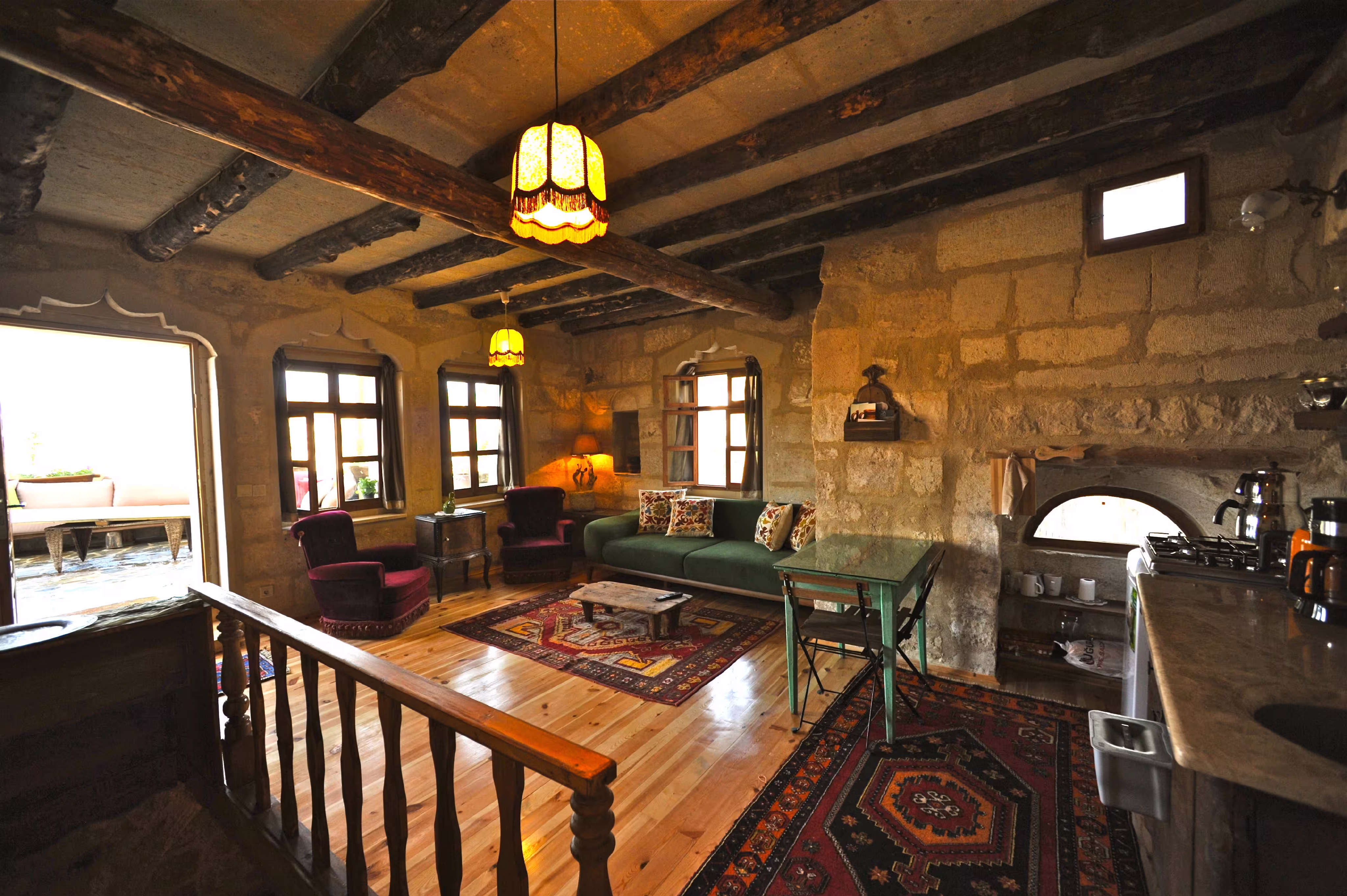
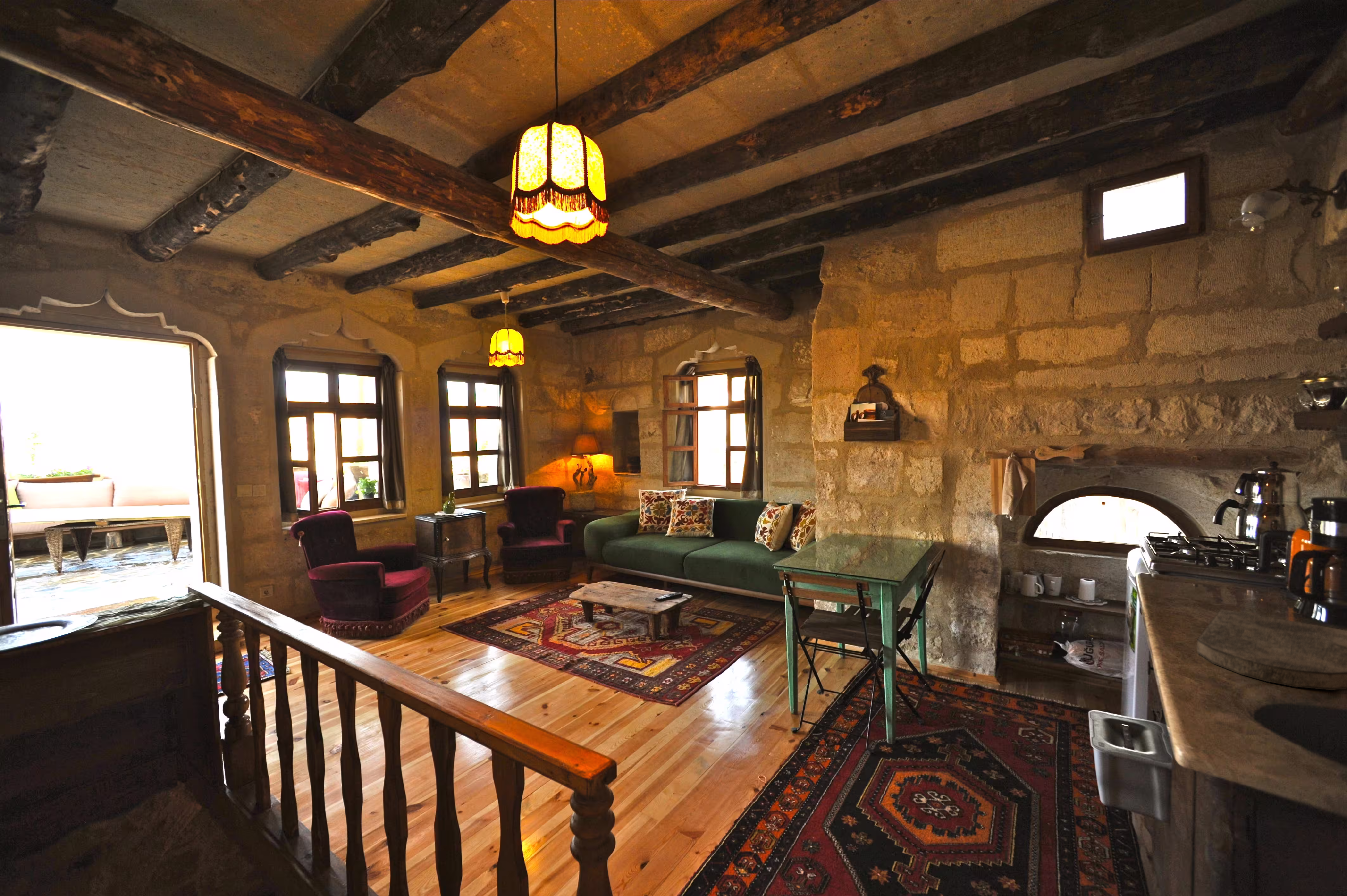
+ cutting board (1275, 647)
